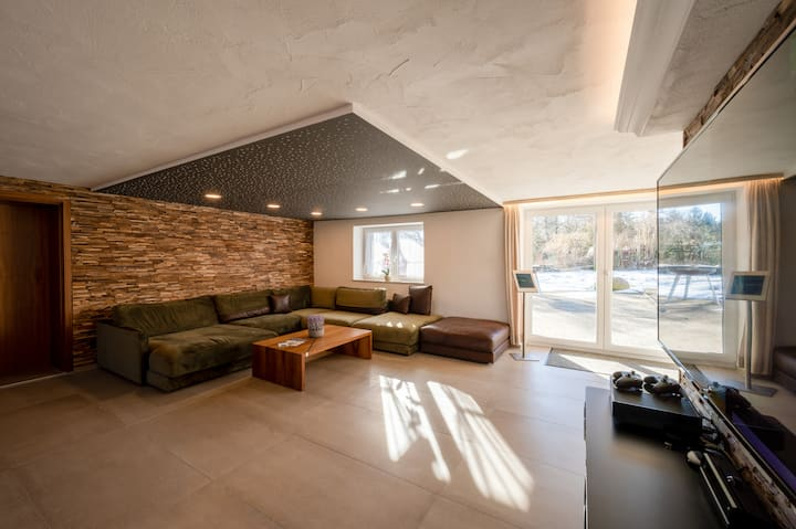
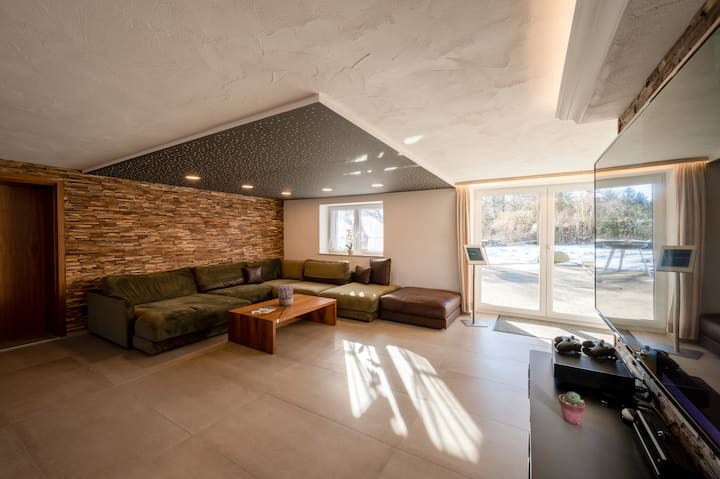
+ potted succulent (571, 406)
